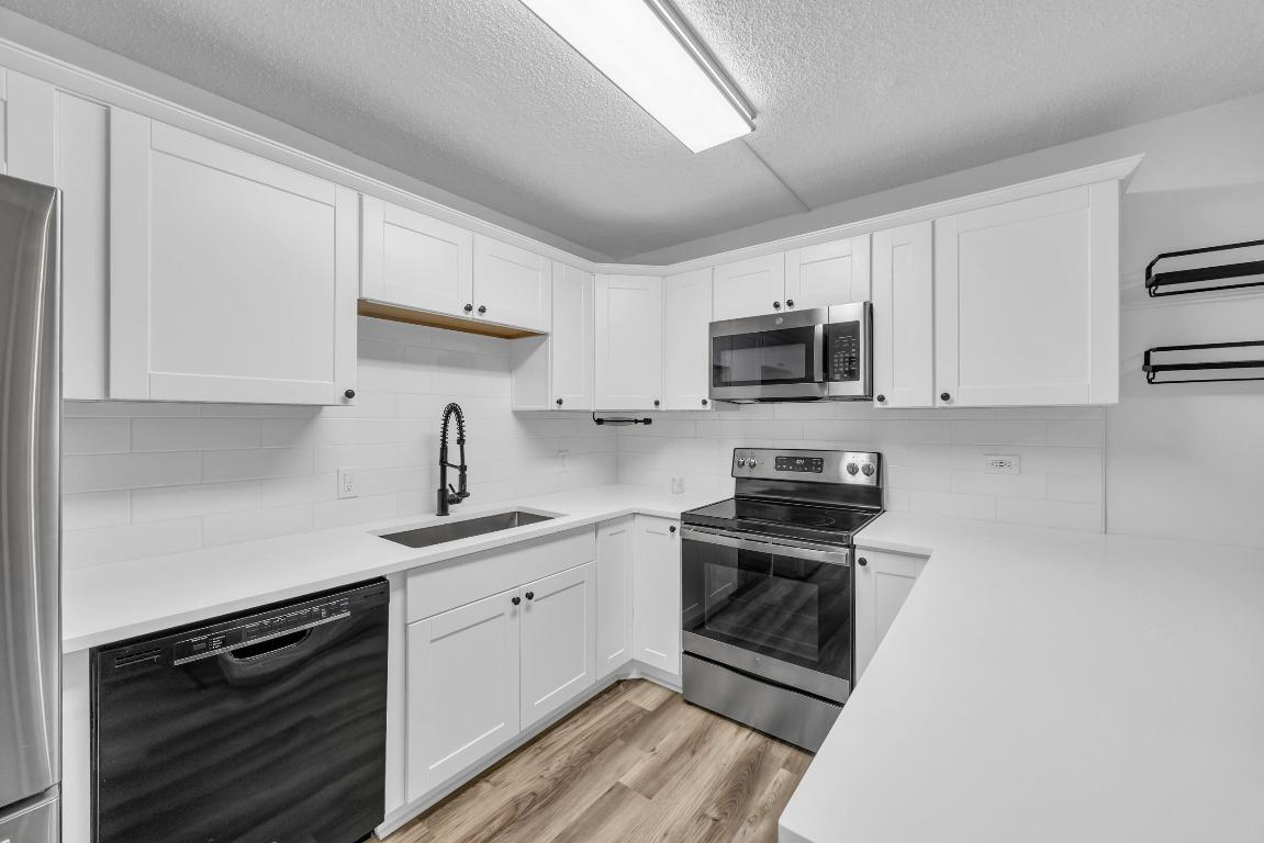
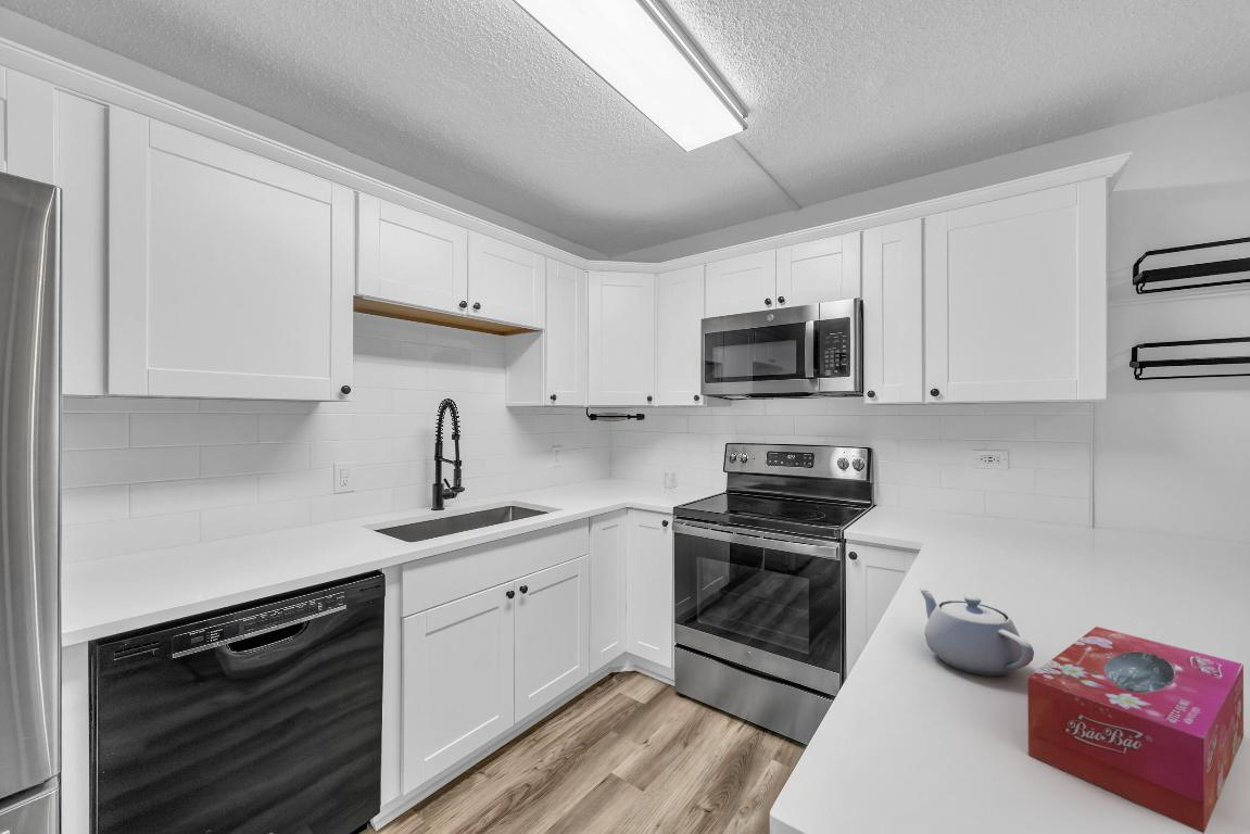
+ teapot (968, 628)
+ tissue box (1138, 707)
